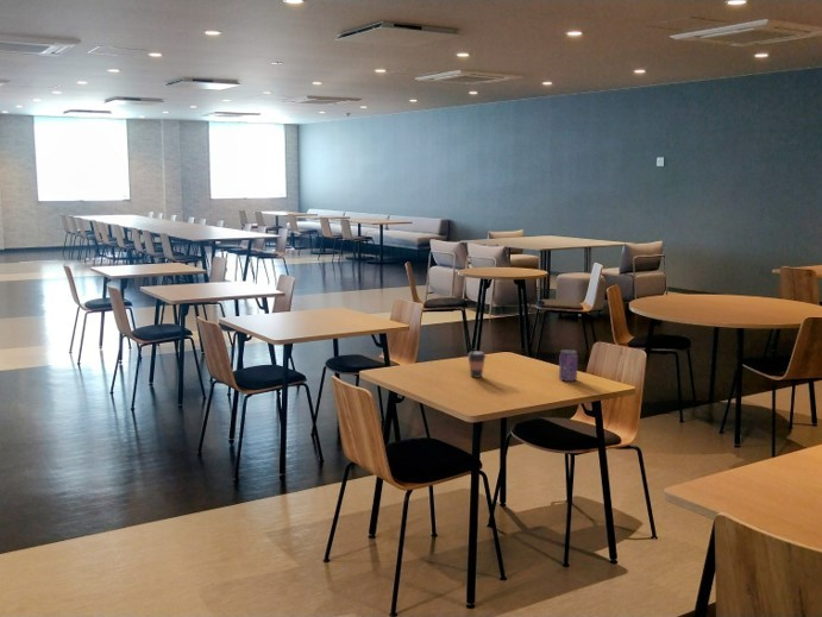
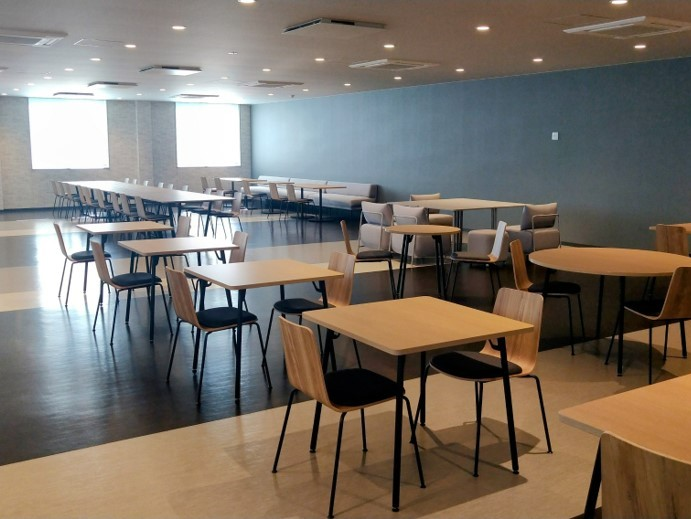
- beverage can (567, 365)
- coffee cup (476, 364)
